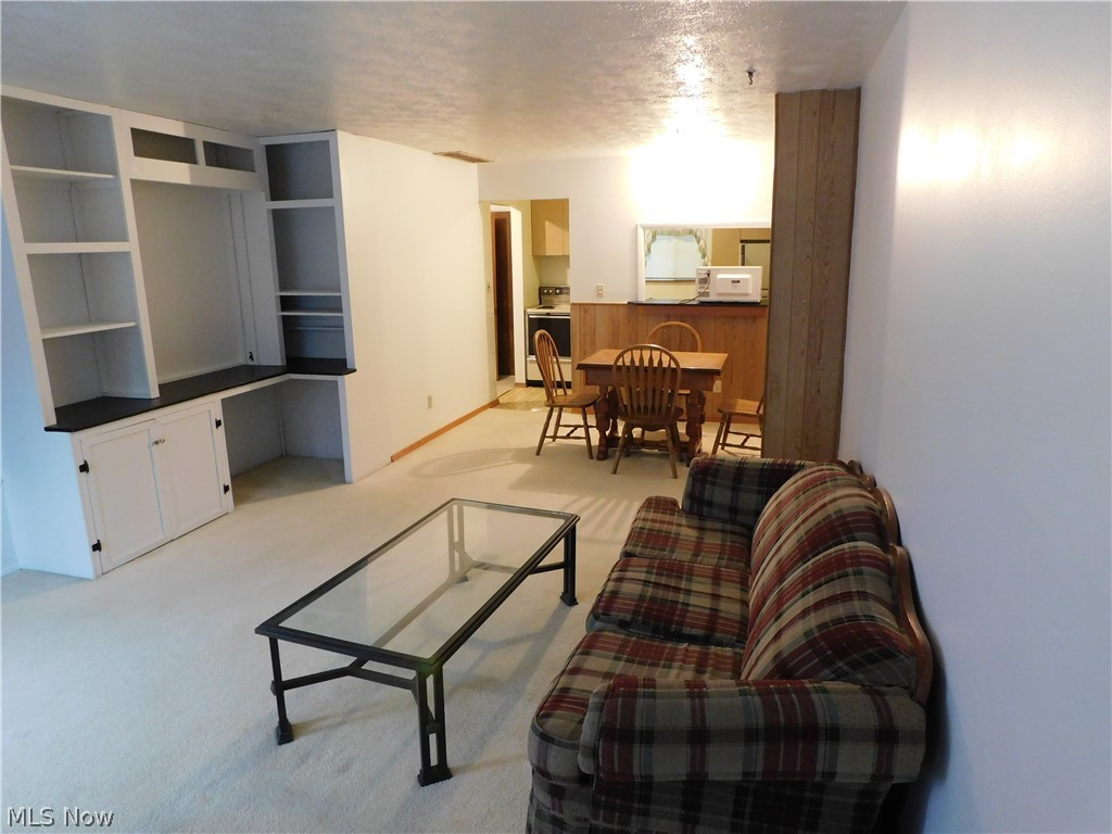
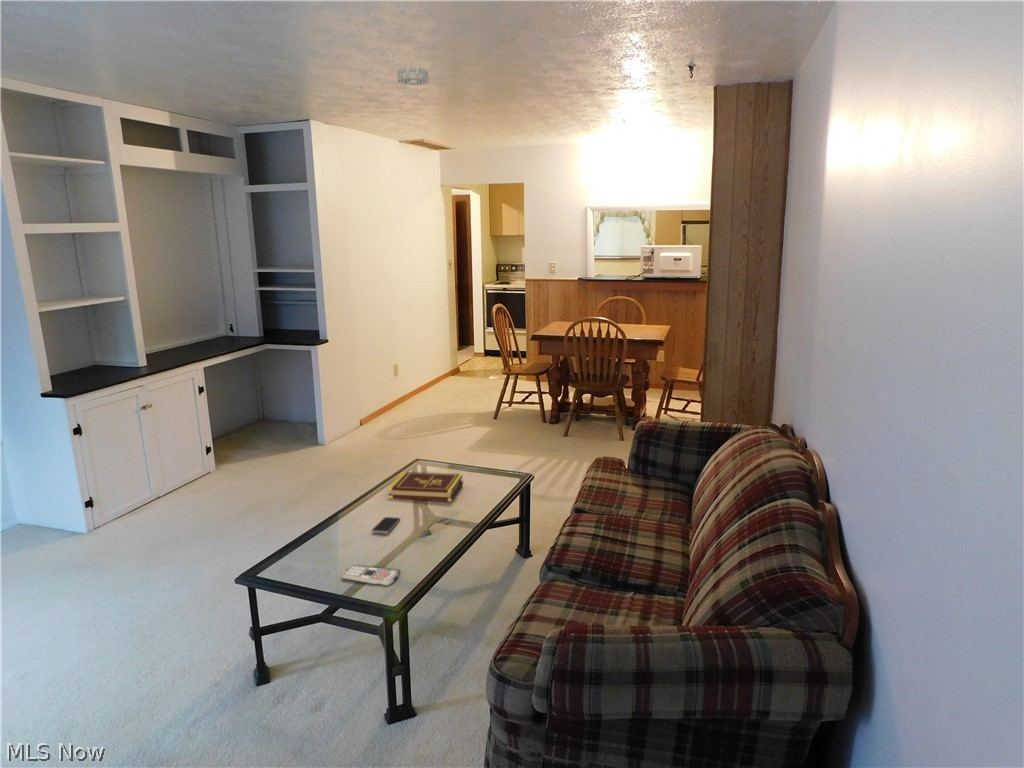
+ smartphone (386, 524)
+ smoke detector (412, 75)
+ book (426, 486)
+ remote control (369, 575)
